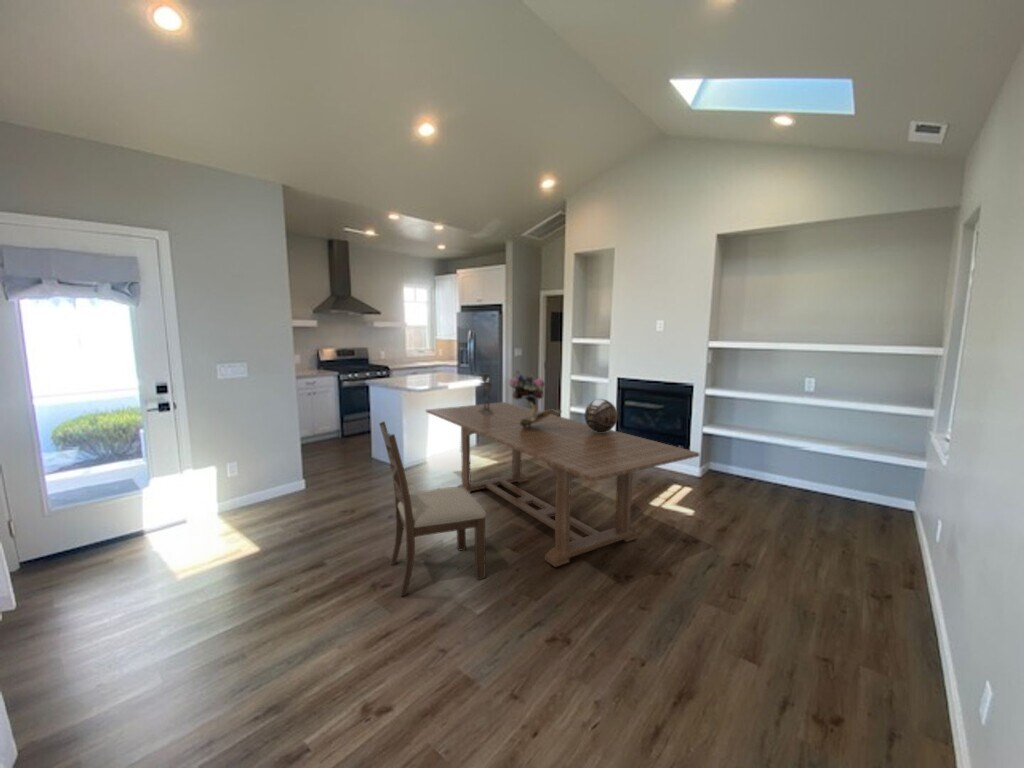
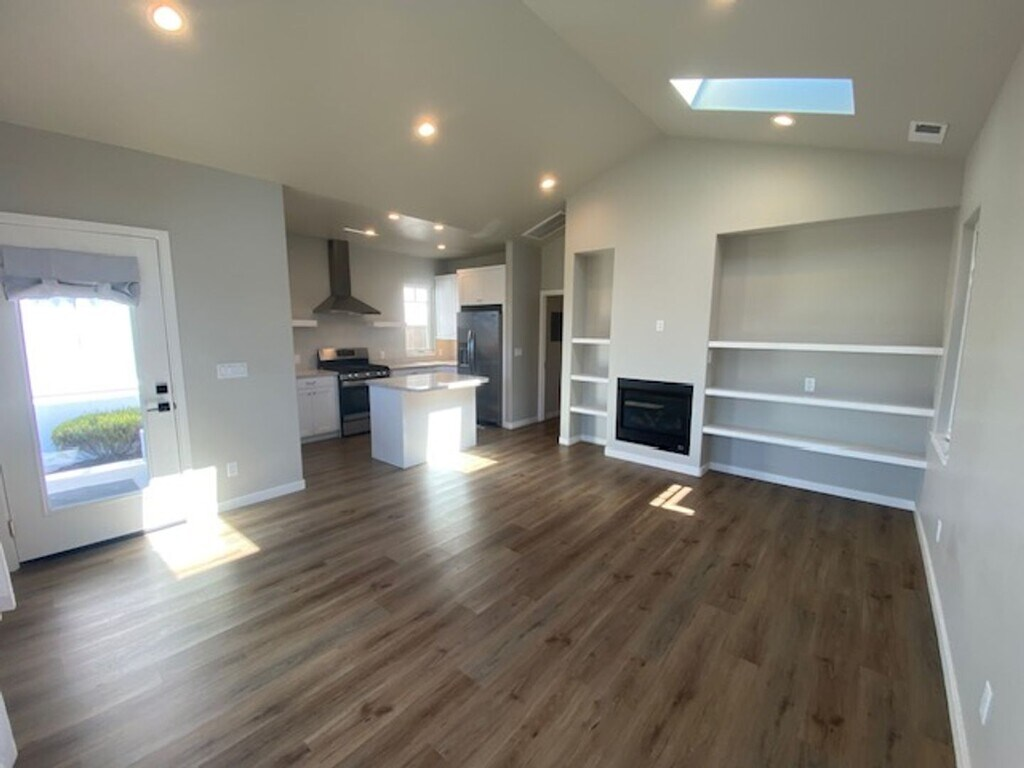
- candlestick (486, 394)
- dining table (526, 478)
- bouquet (534, 399)
- chair (432, 498)
- decorative bowl (601, 415)
